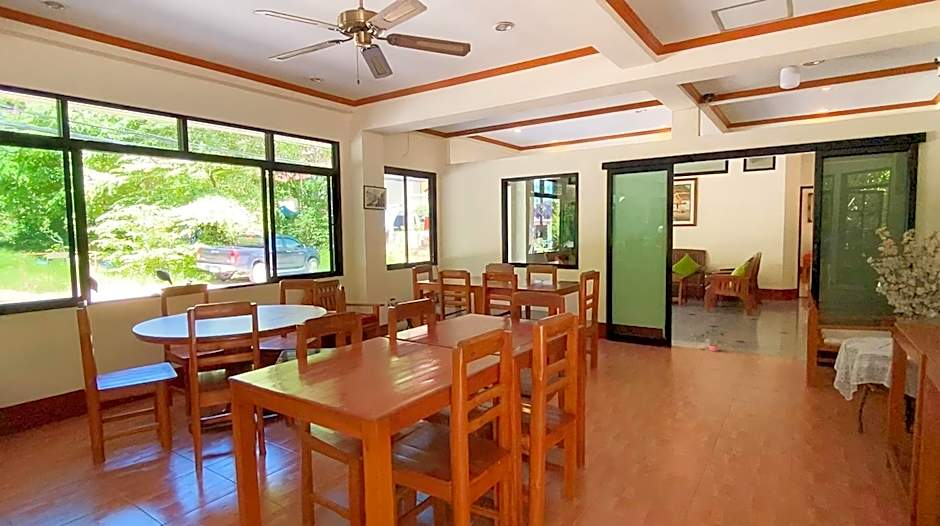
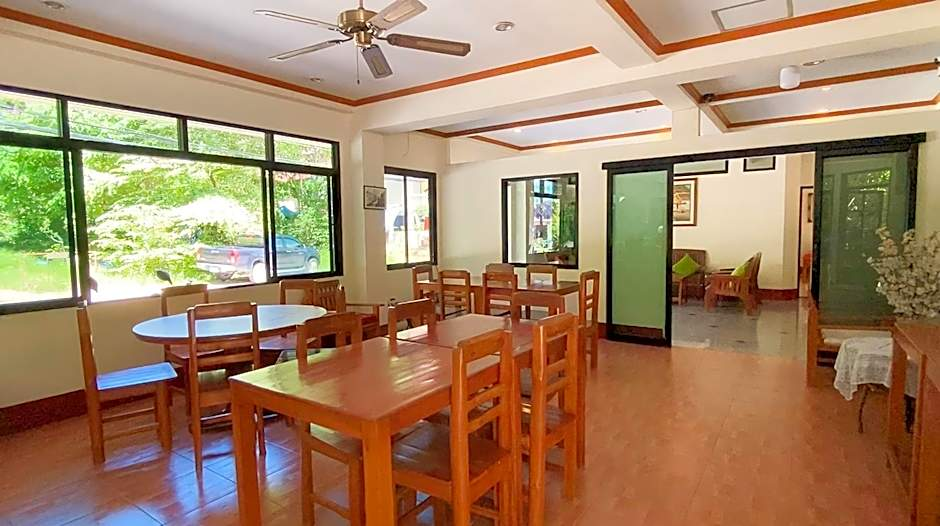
- potted plant (711, 335)
